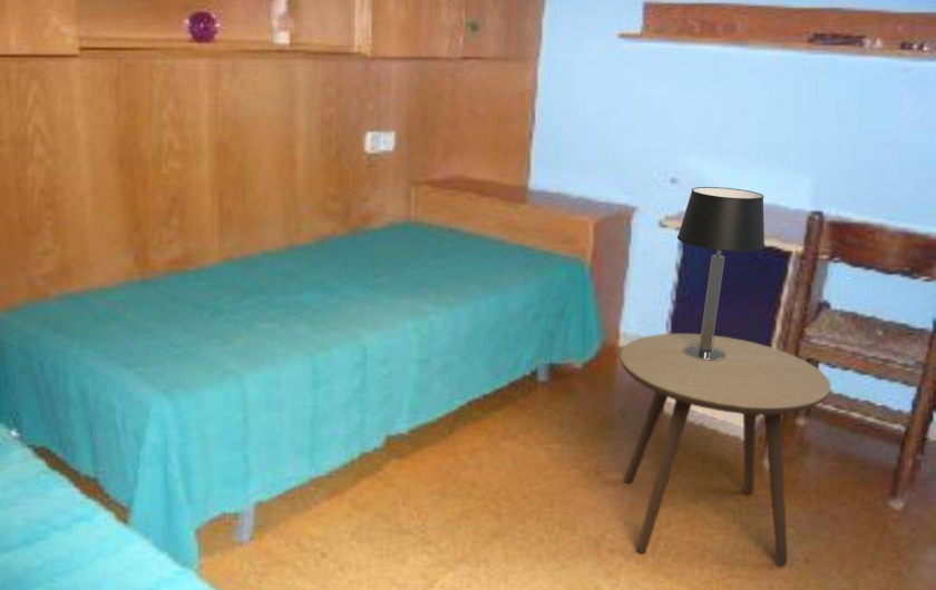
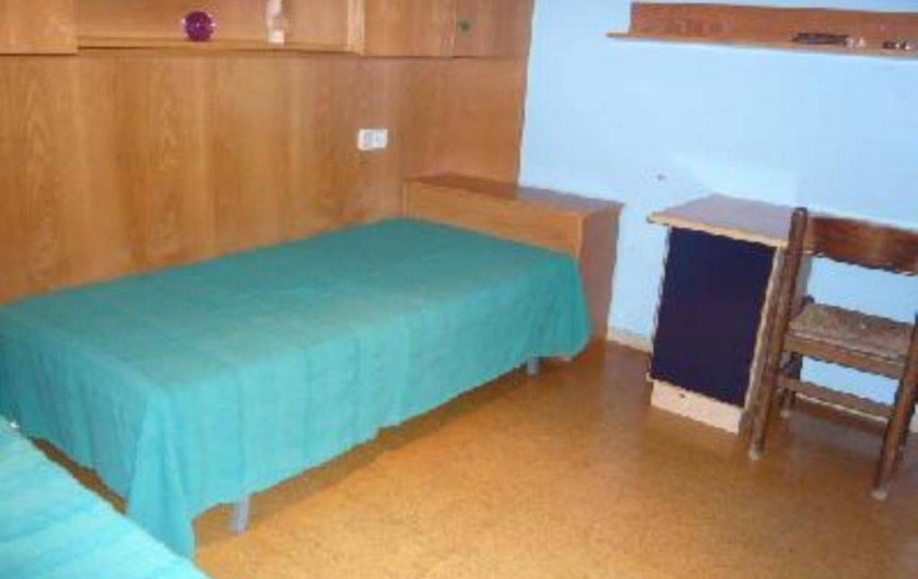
- side table (681, 437)
- table lamp (715, 274)
